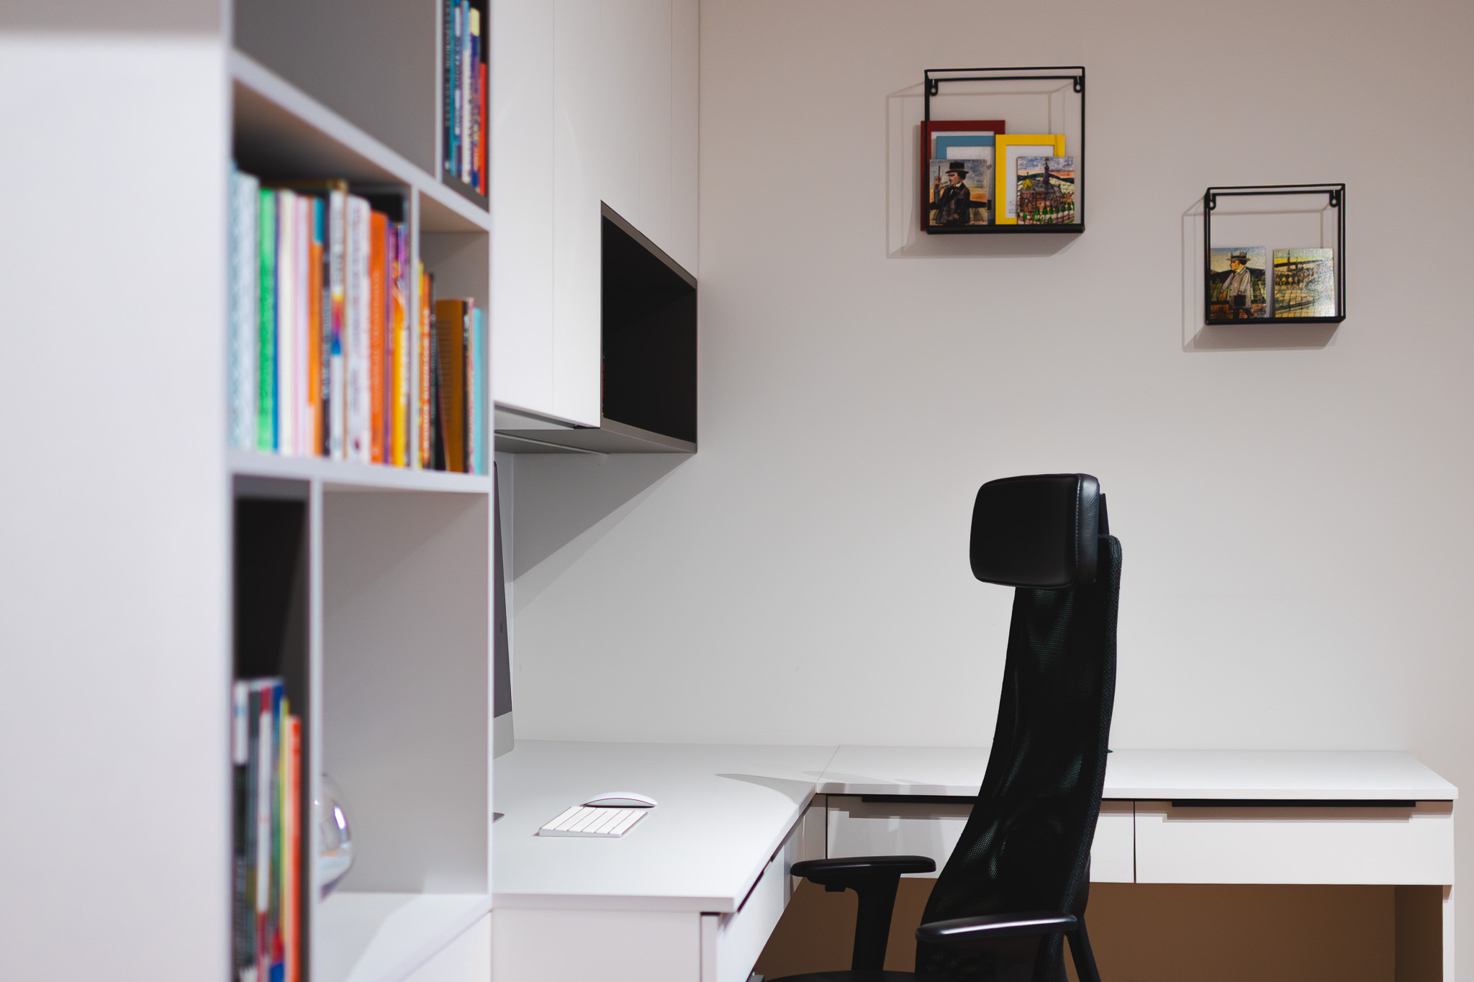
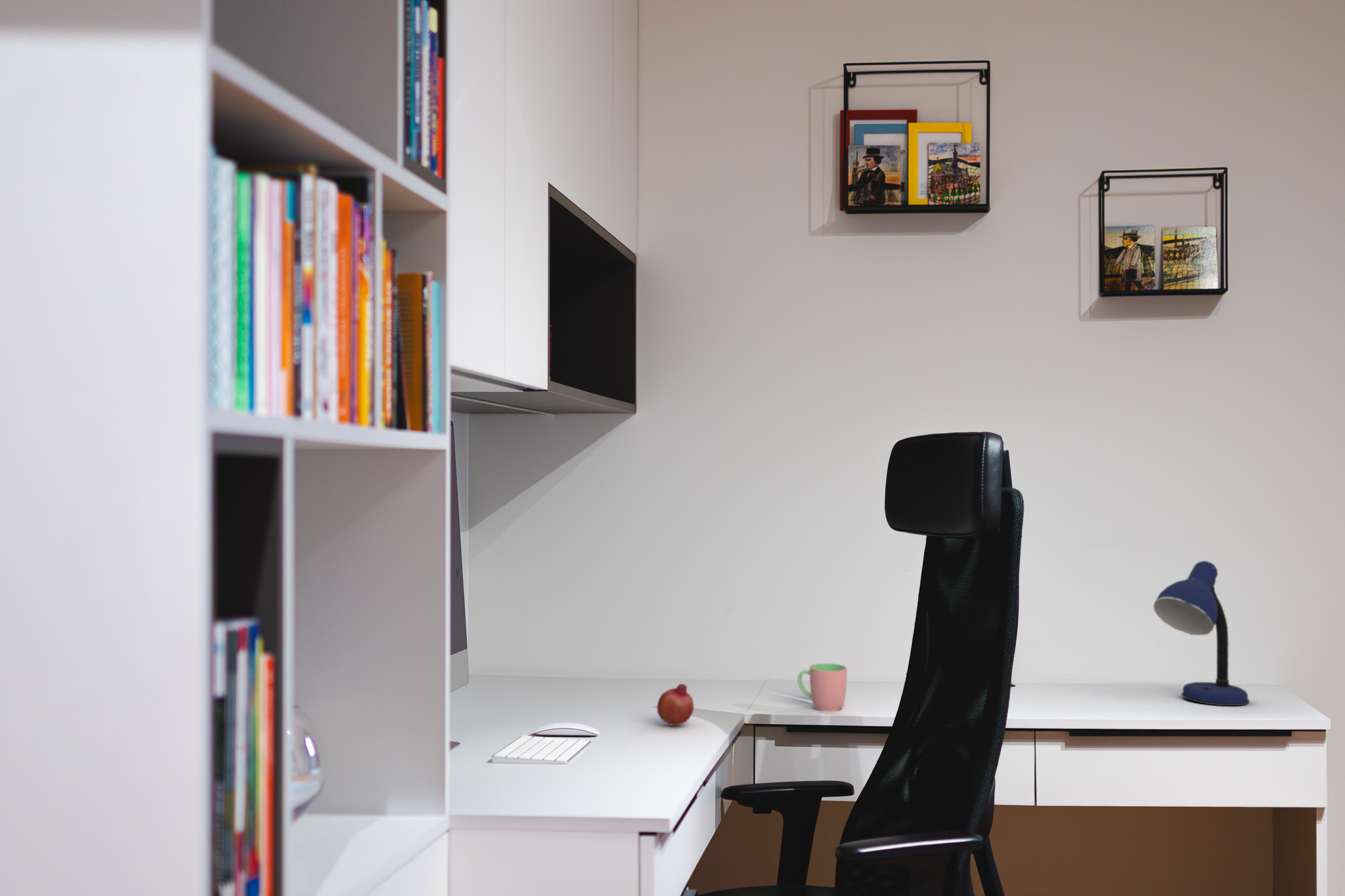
+ desk lamp (1201, 631)
+ cup (822, 687)
+ fruit (675, 704)
